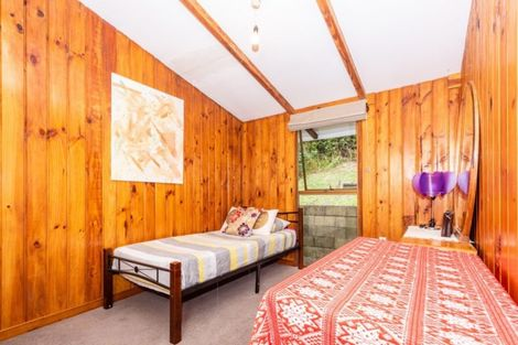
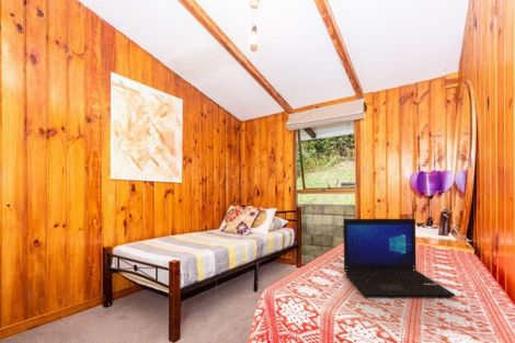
+ laptop (392, 253)
